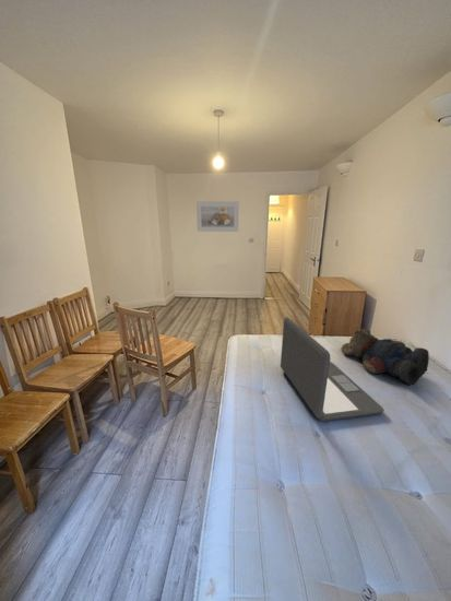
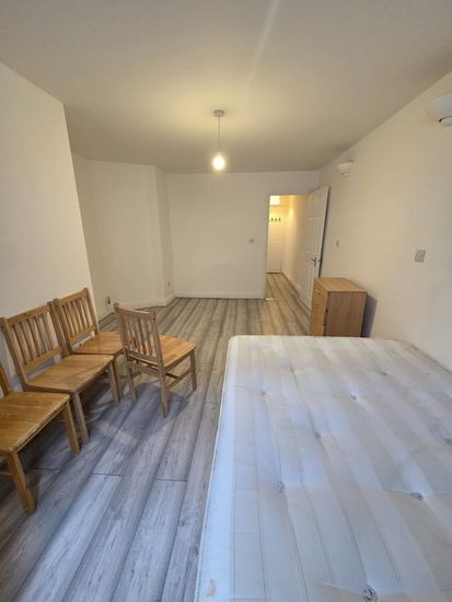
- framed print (217, 216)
- laptop (328, 360)
- teddy bear (379, 351)
